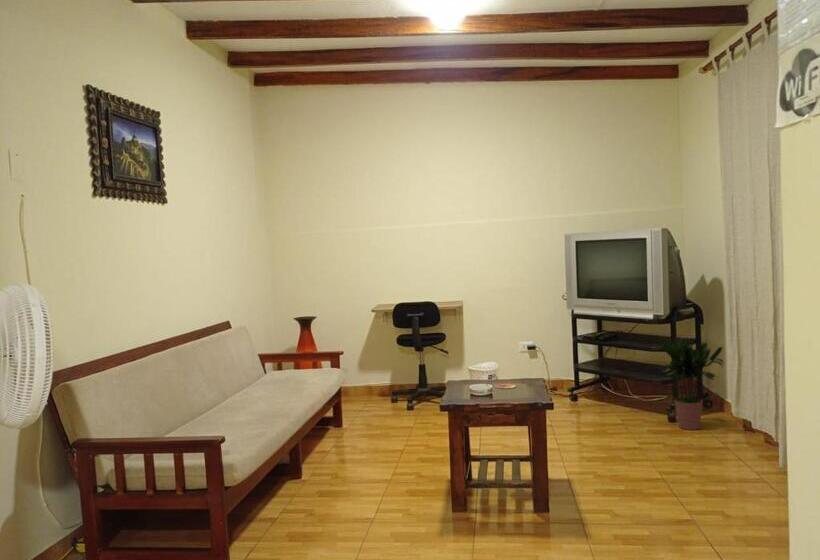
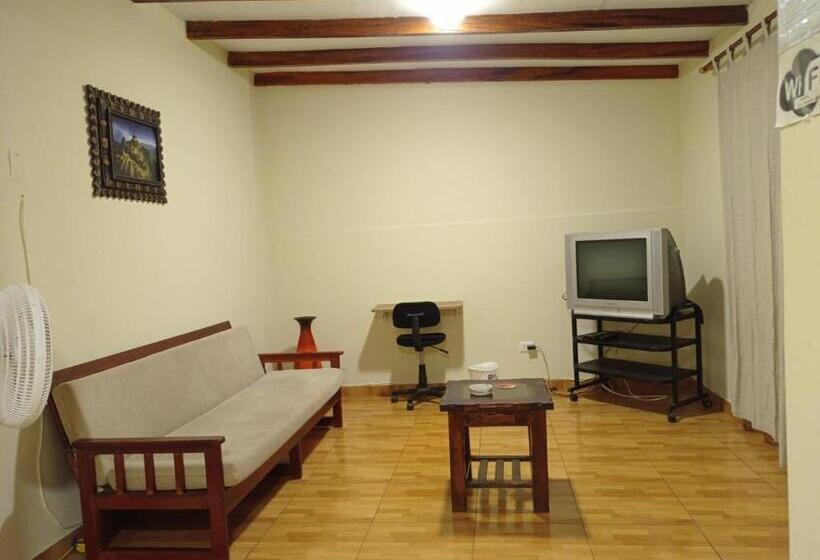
- potted plant (696, 381)
